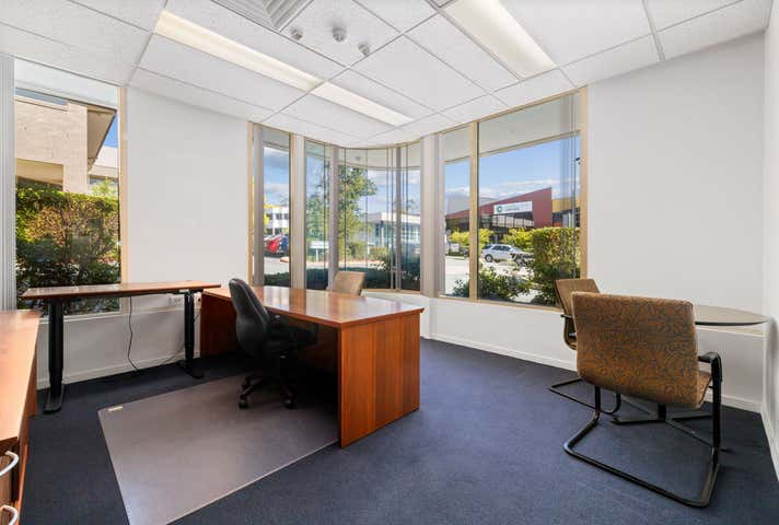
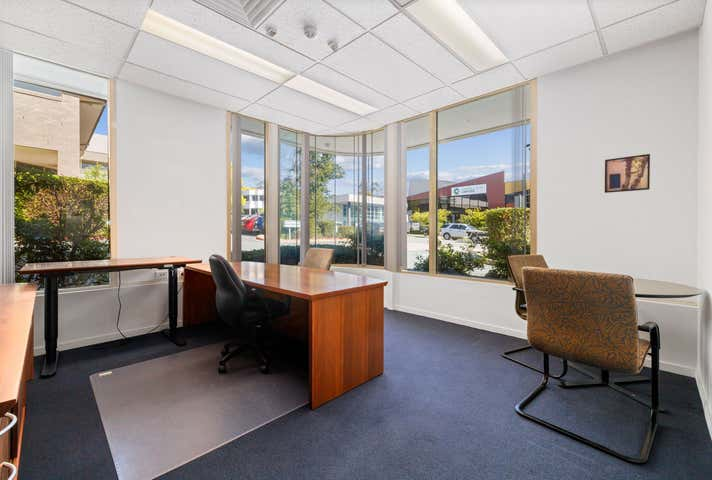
+ wall art (626, 174)
